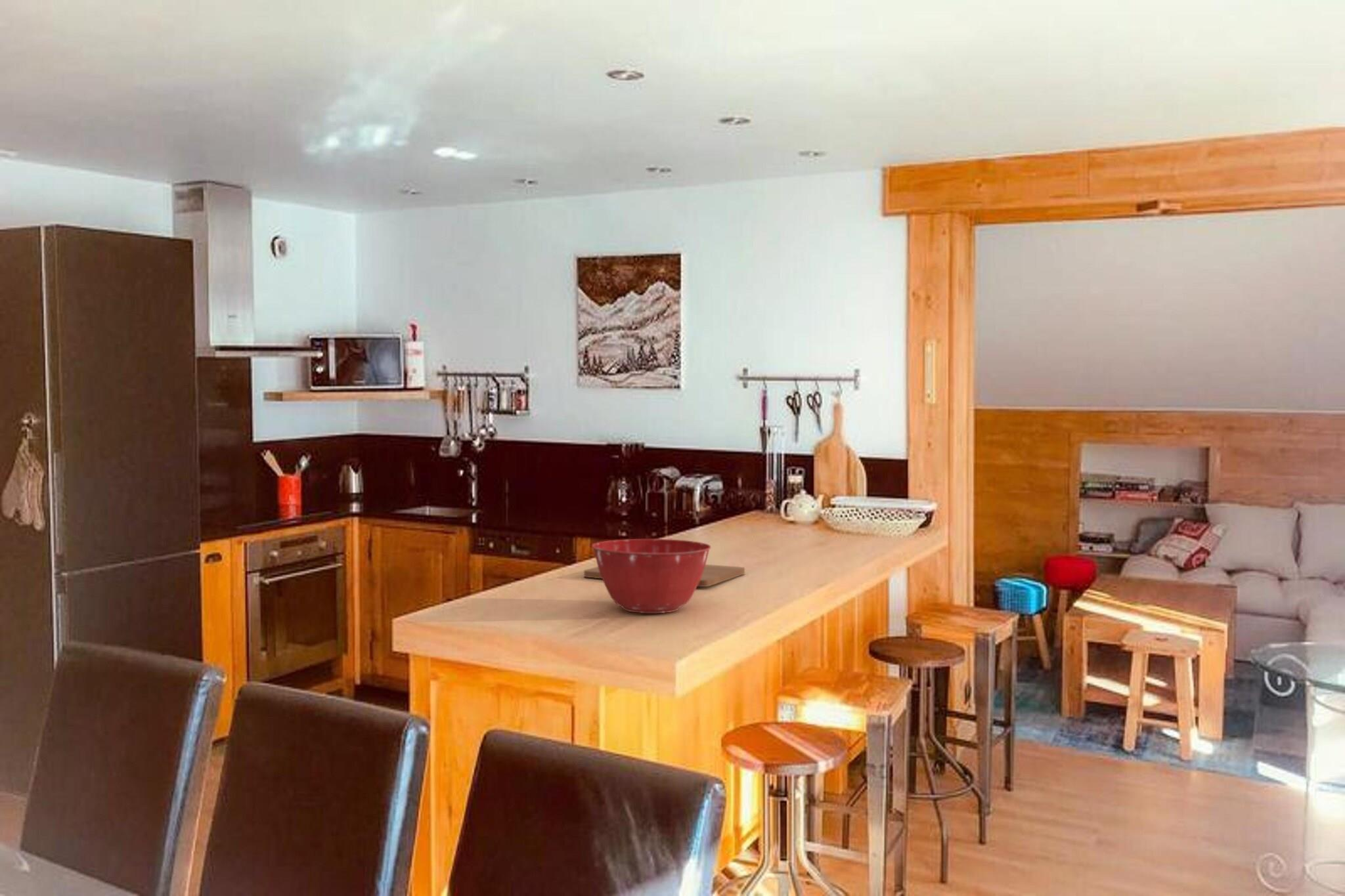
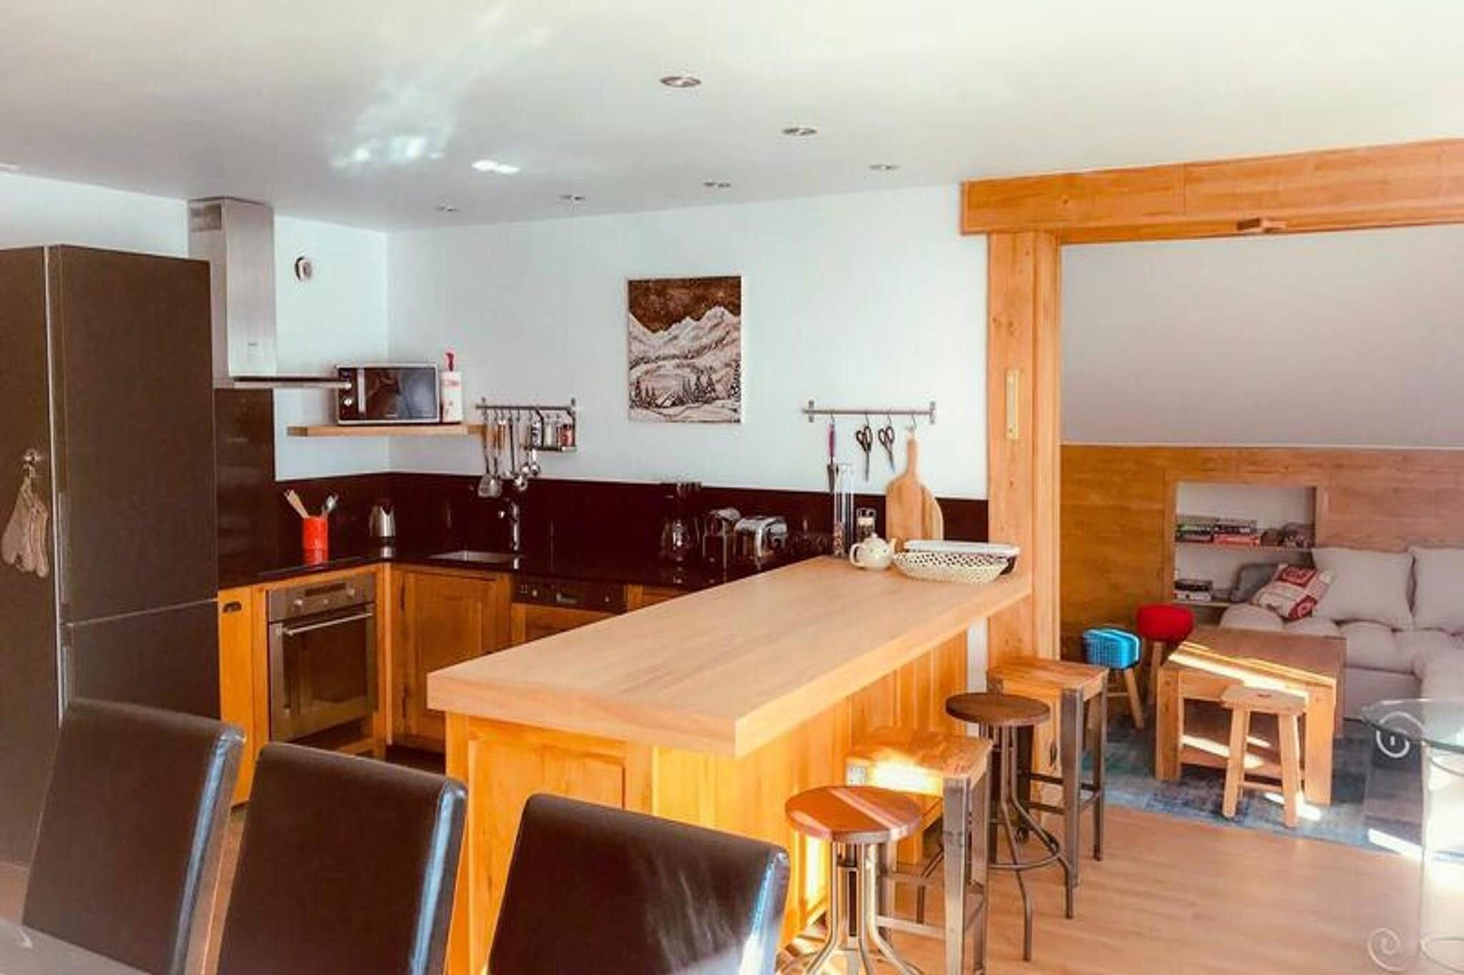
- cutting board (697, 585)
- mixing bowl (651, 576)
